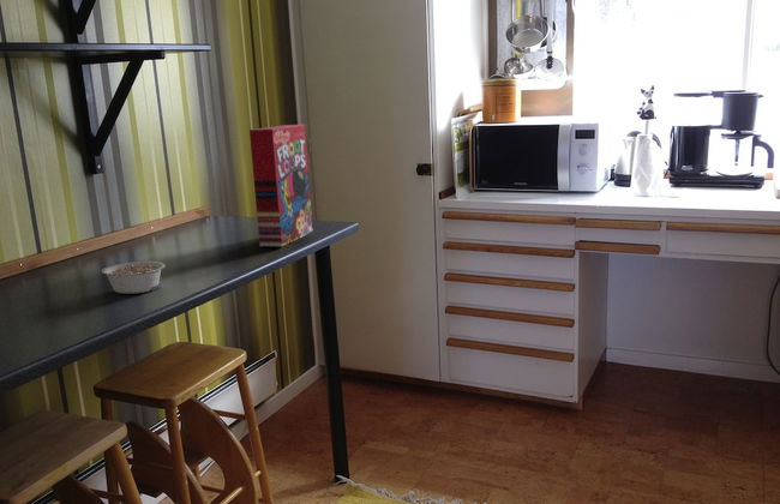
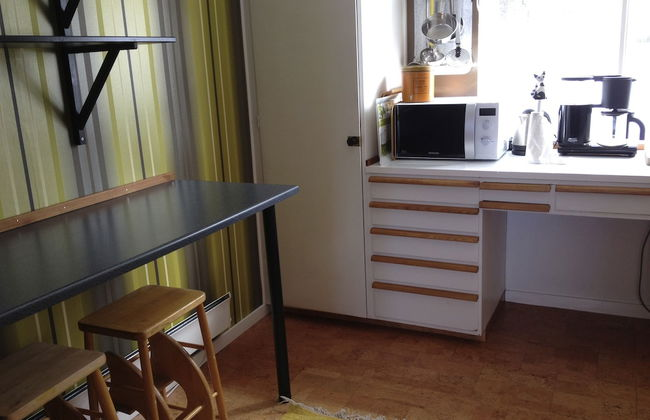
- legume (137, 276)
- cereal box (282, 184)
